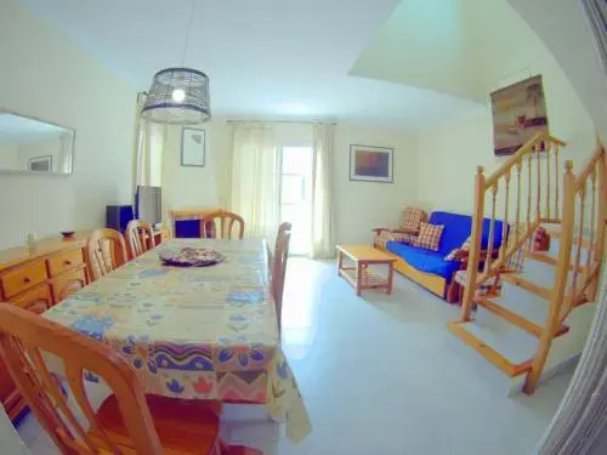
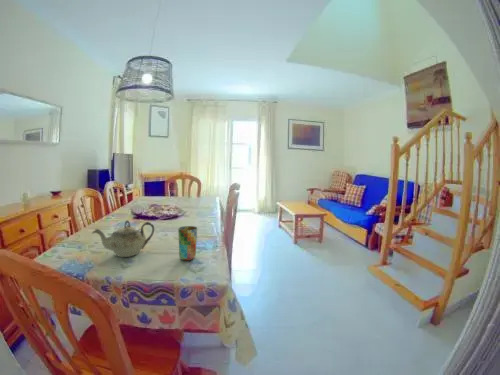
+ teapot (124, 237)
+ cup (187, 243)
